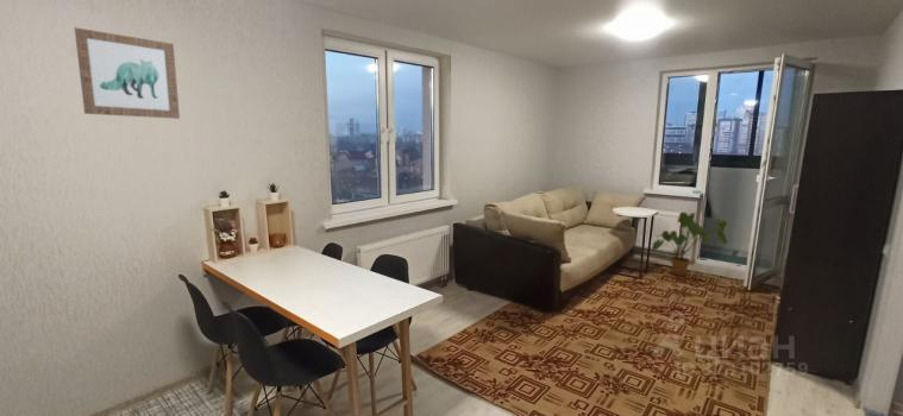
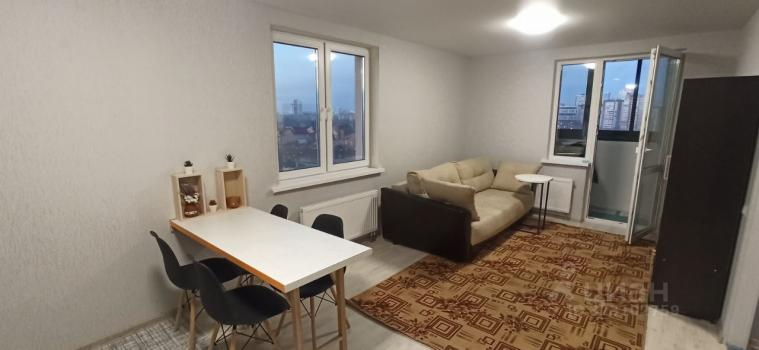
- wall art (131, 76)
- house plant (688, 242)
